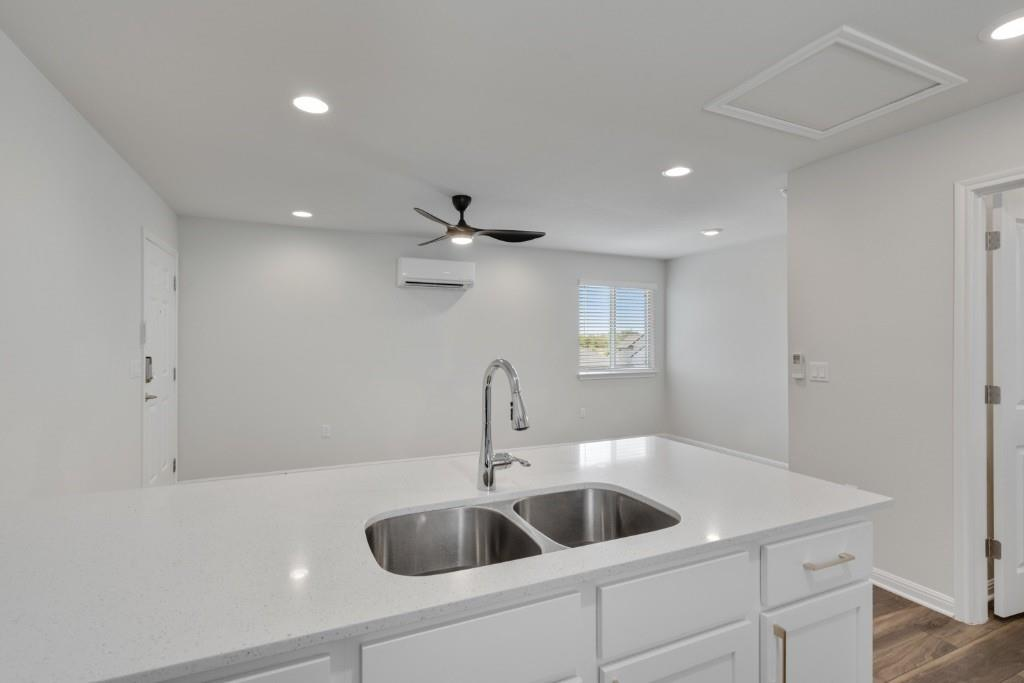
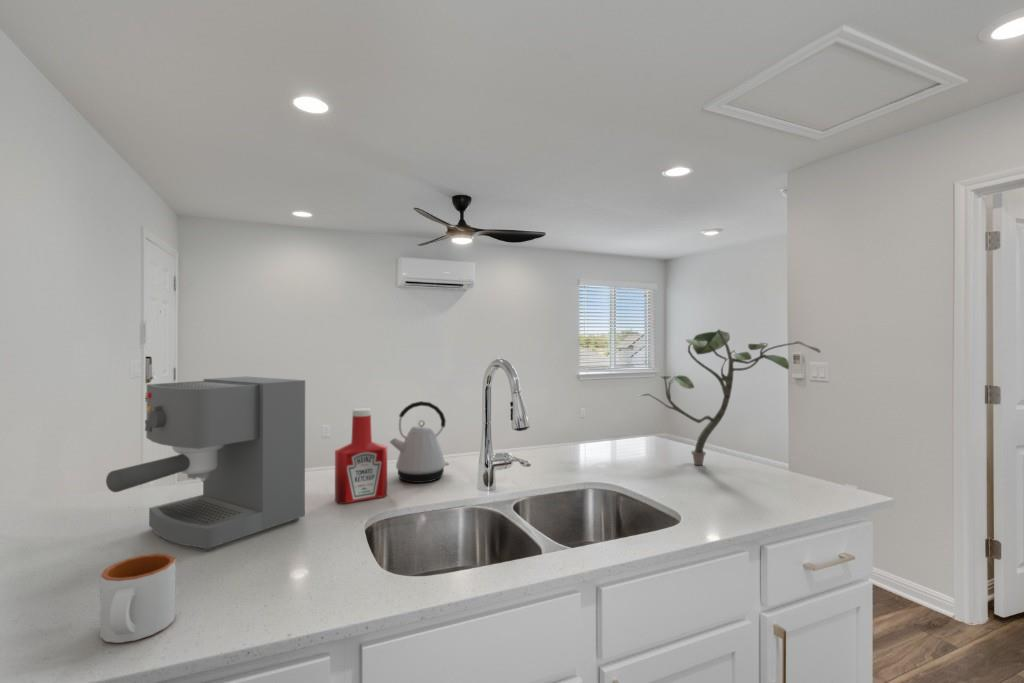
+ potted plant (724, 401)
+ coffee maker (225, 455)
+ soap bottle (361, 453)
+ kettle (419, 439)
+ mug (135, 600)
